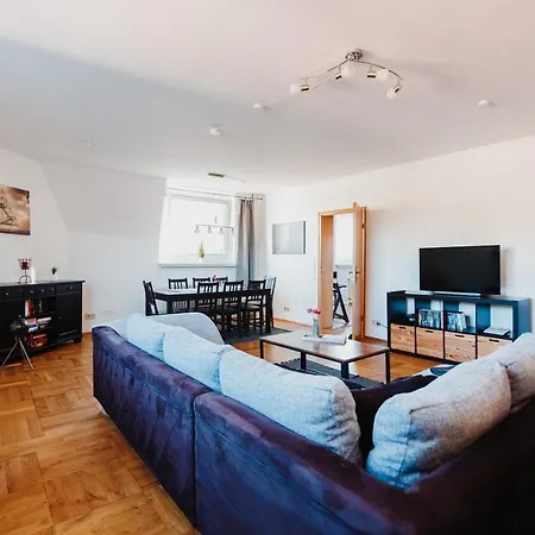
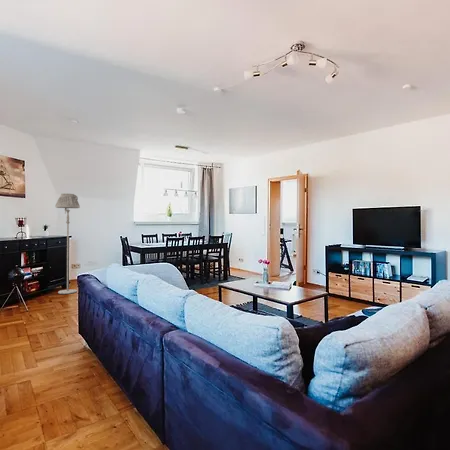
+ floor lamp (67, 243)
